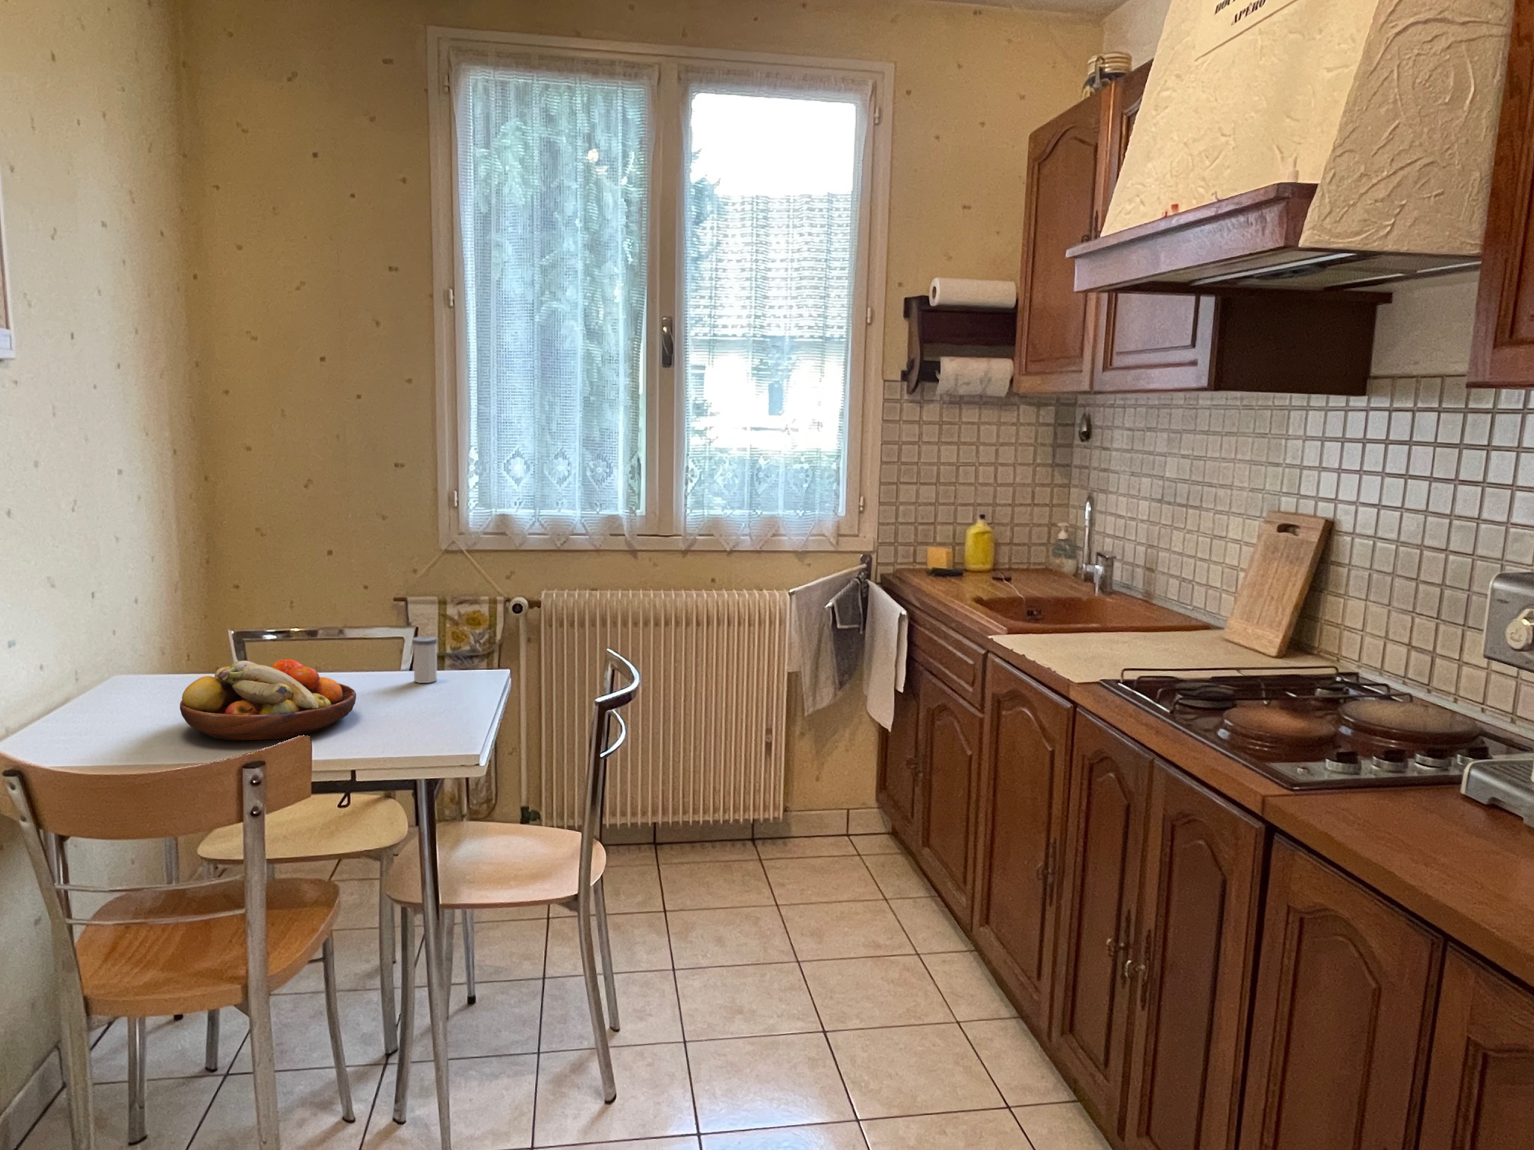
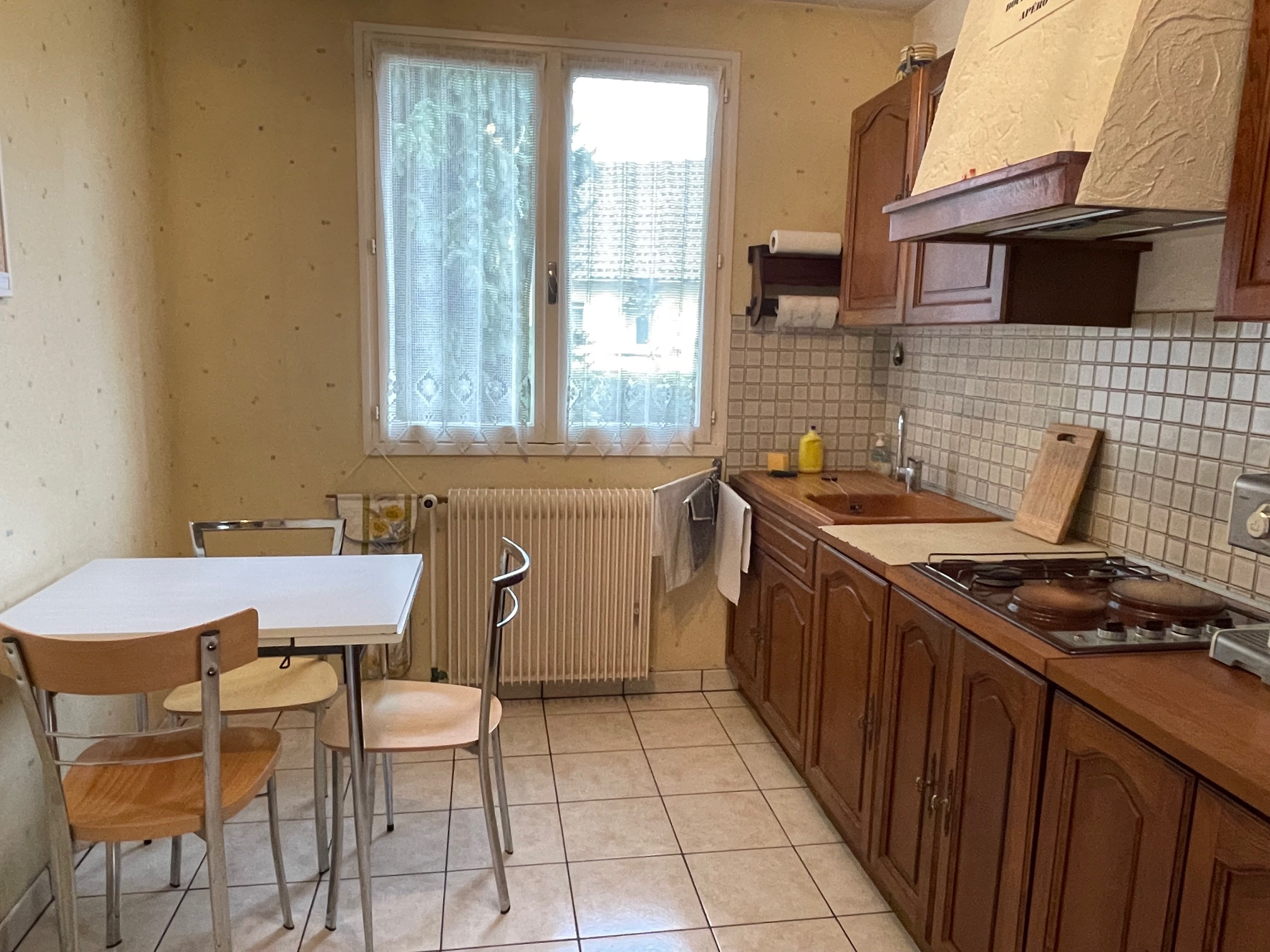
- fruit bowl (271, 690)
- salt shaker (425, 660)
